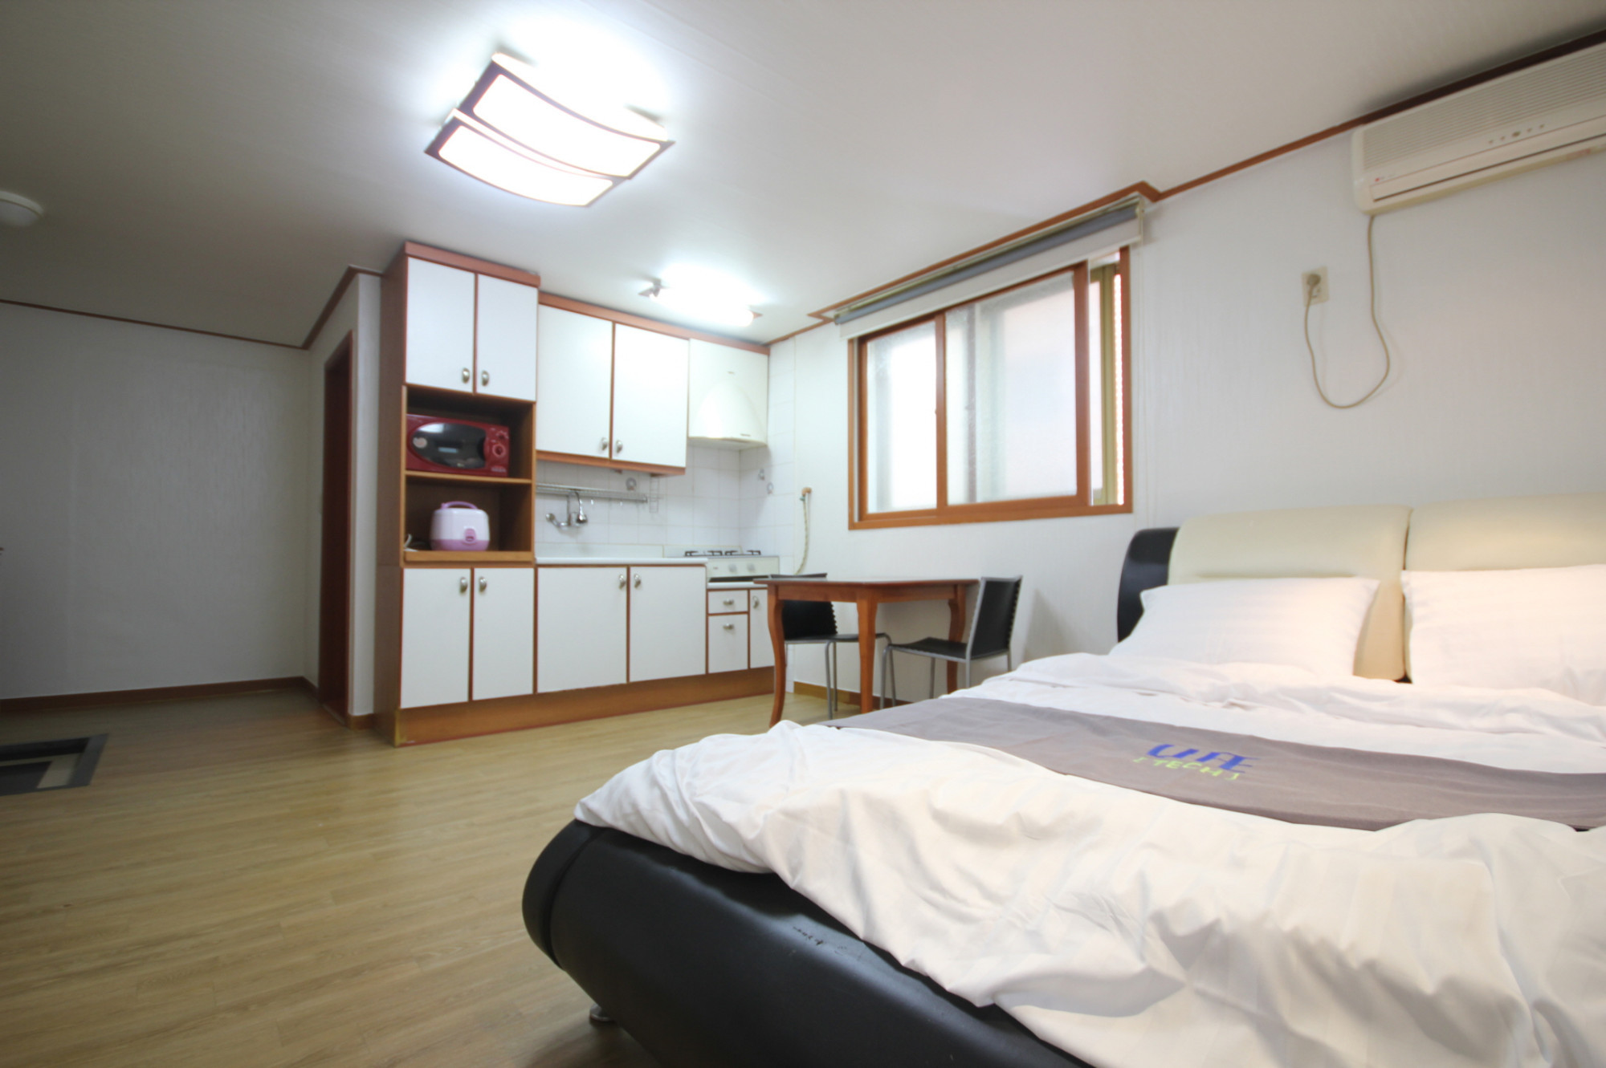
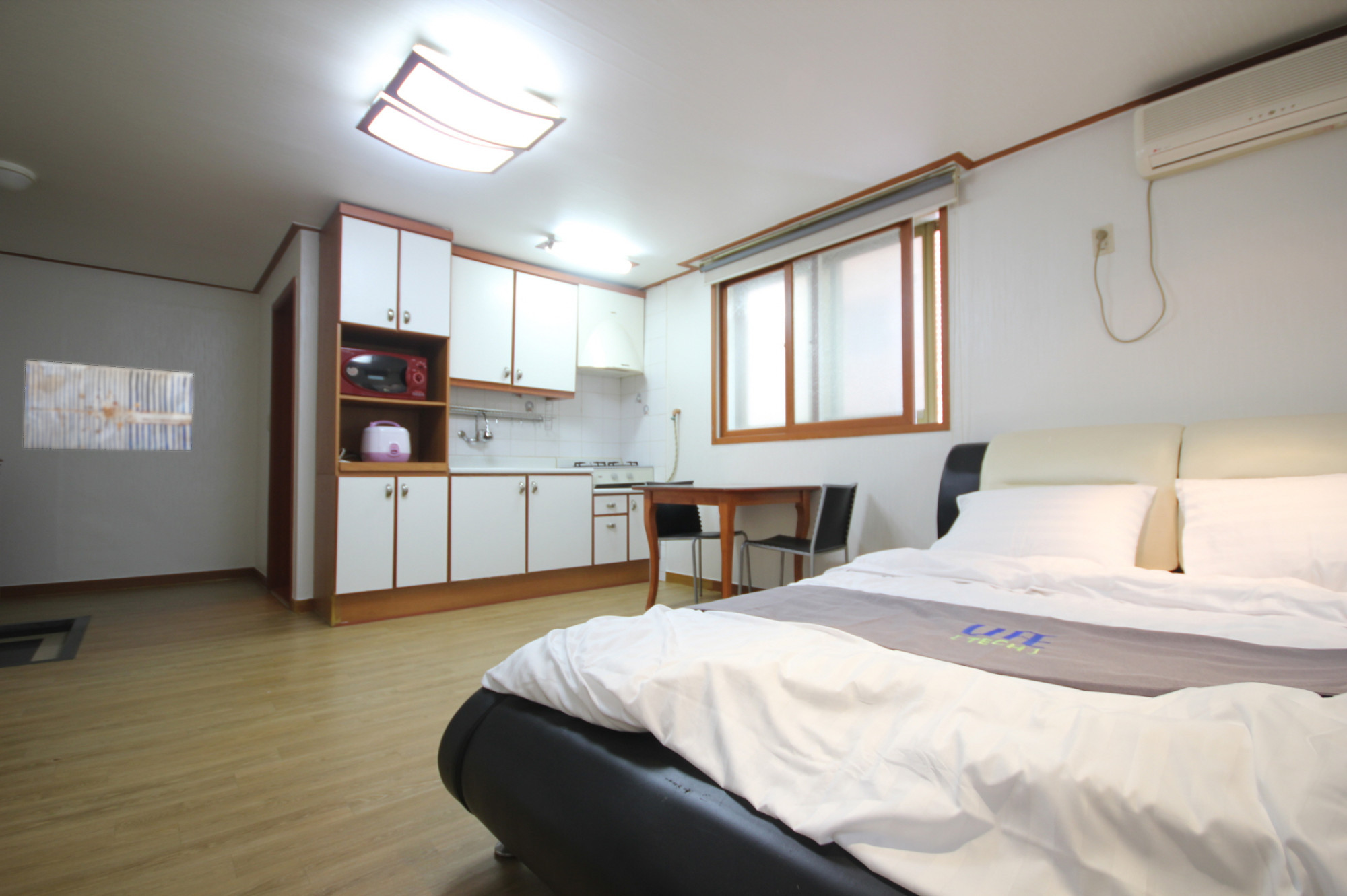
+ wall art (114, 408)
